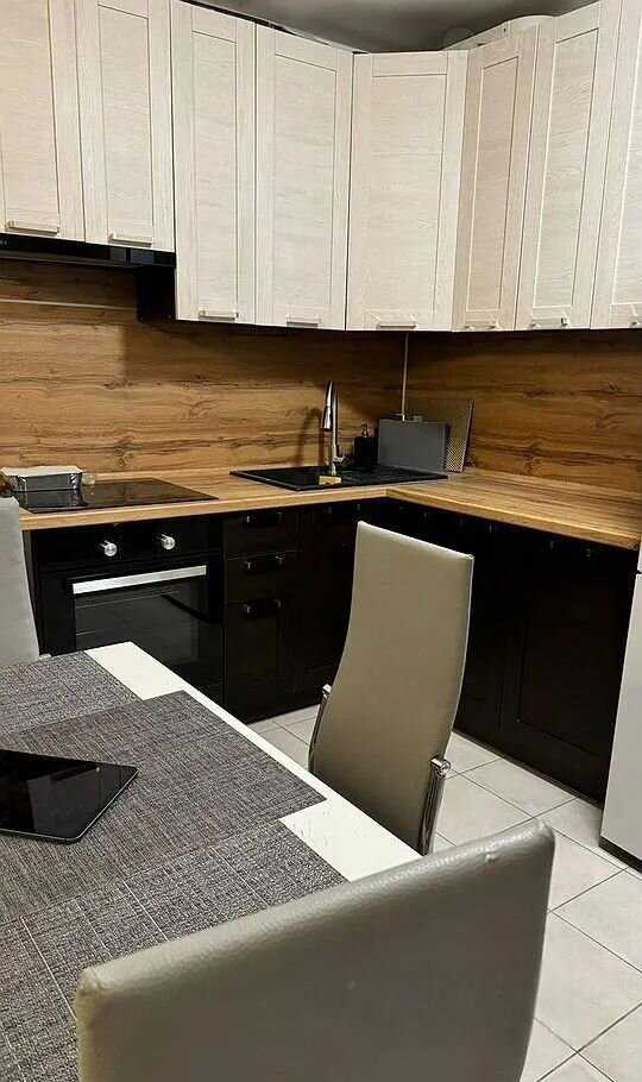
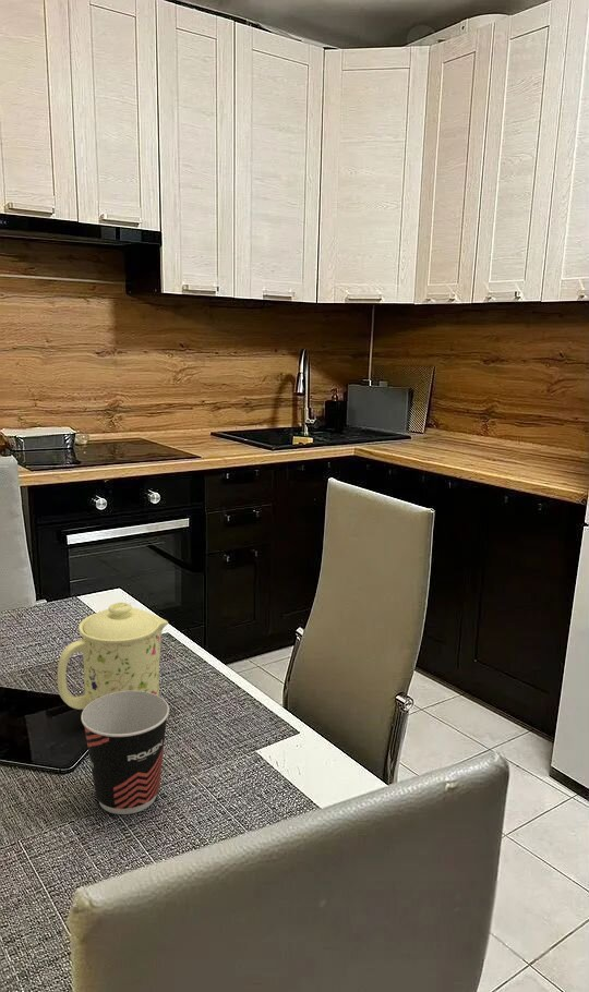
+ mug (116, 661)
+ cup (127, 753)
